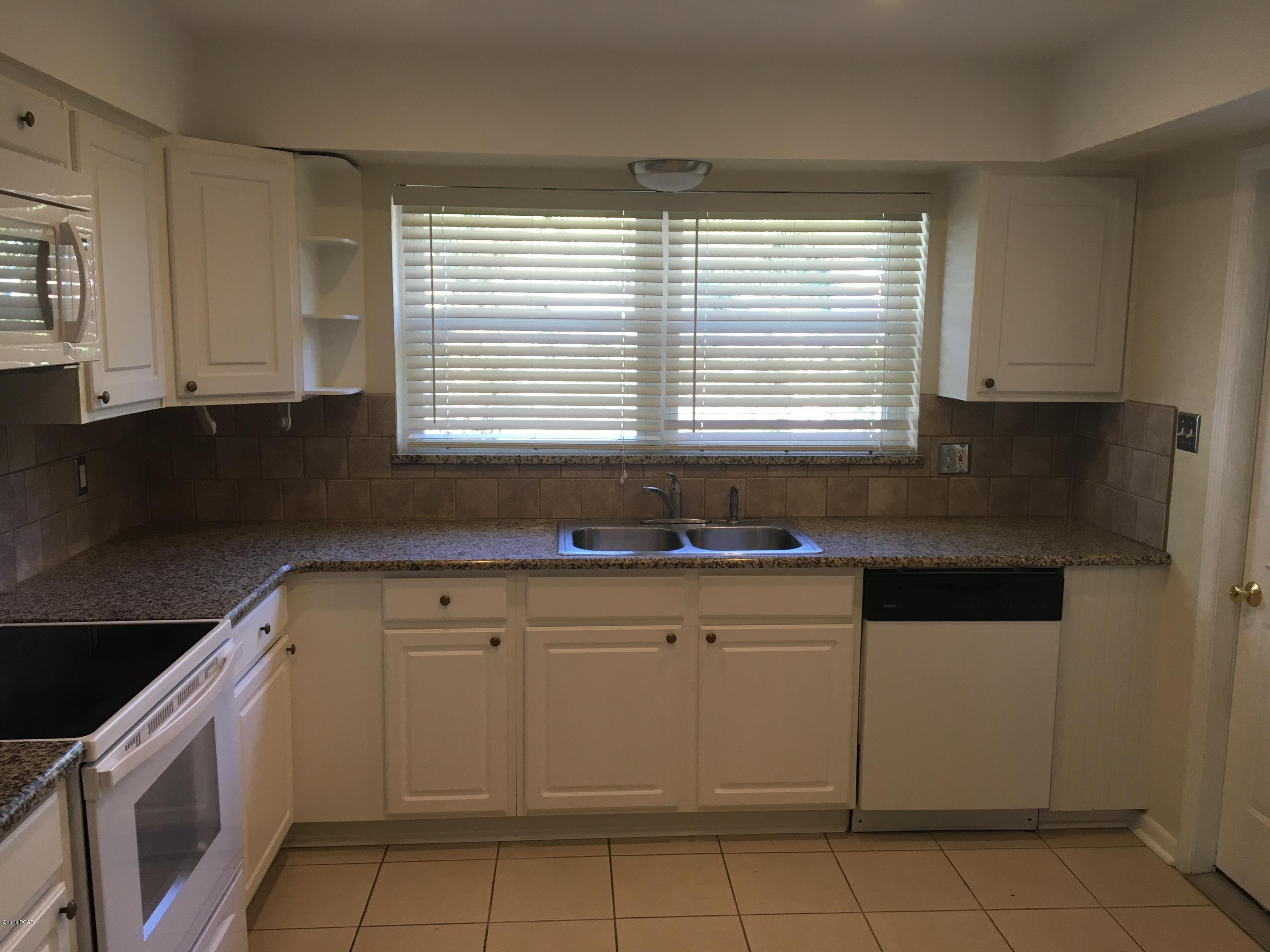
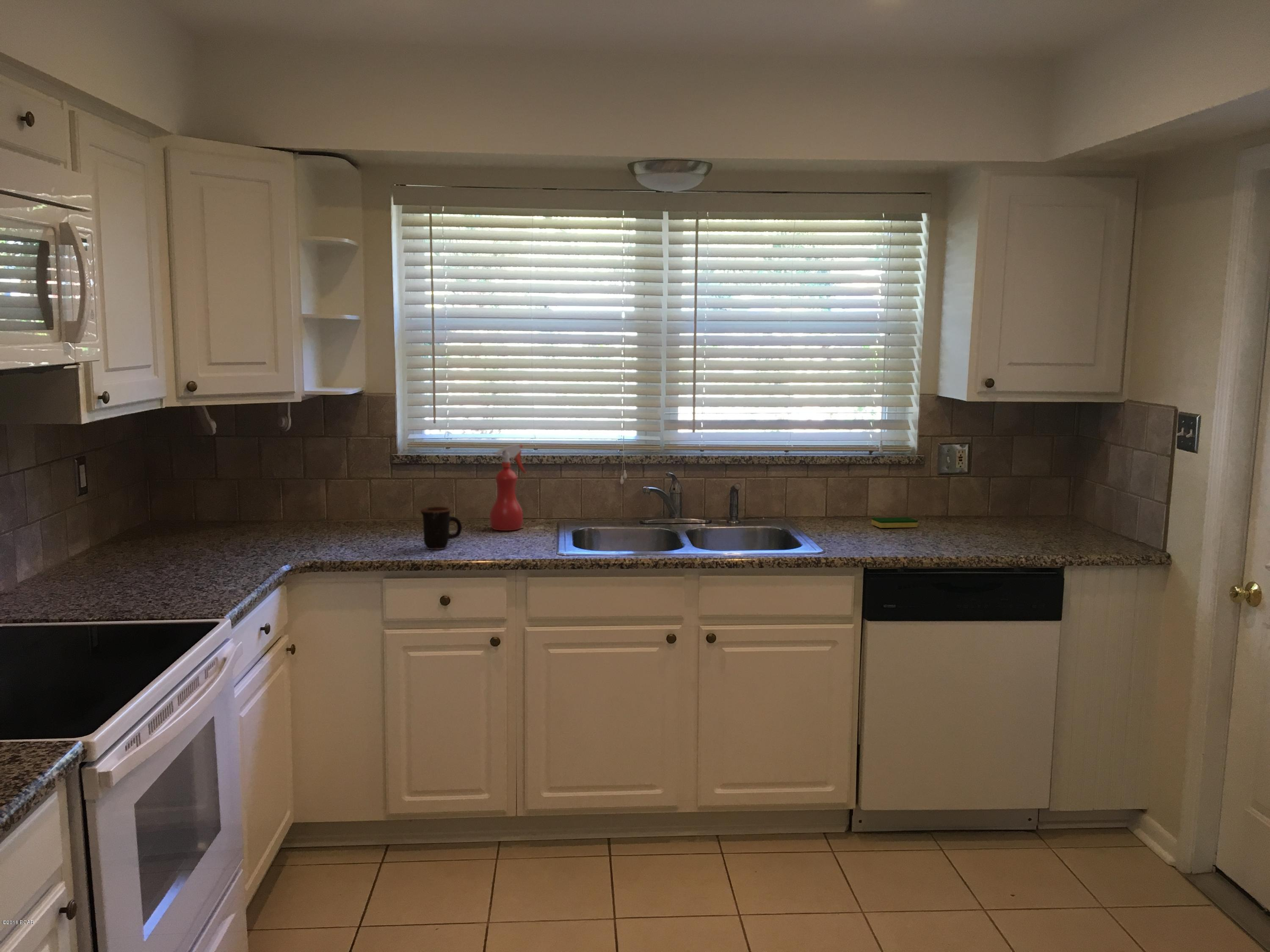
+ dish sponge (895, 523)
+ mug (442, 528)
+ spray bottle (509, 487)
